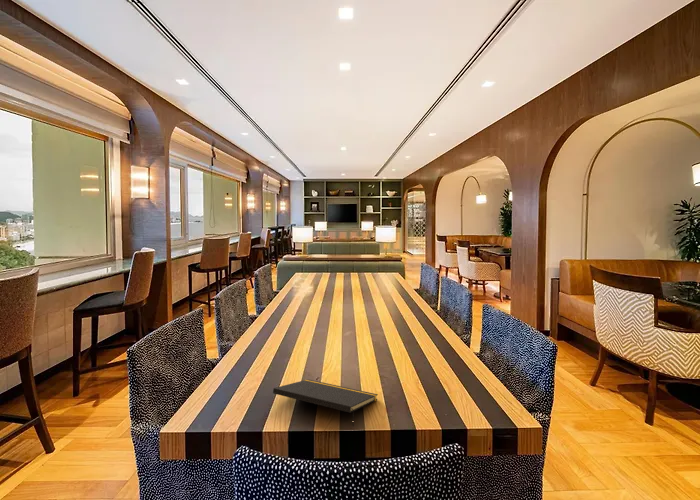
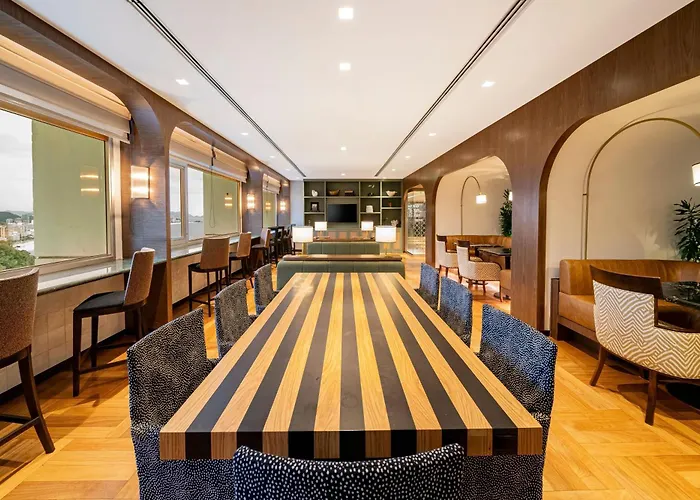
- notepad (326, 394)
